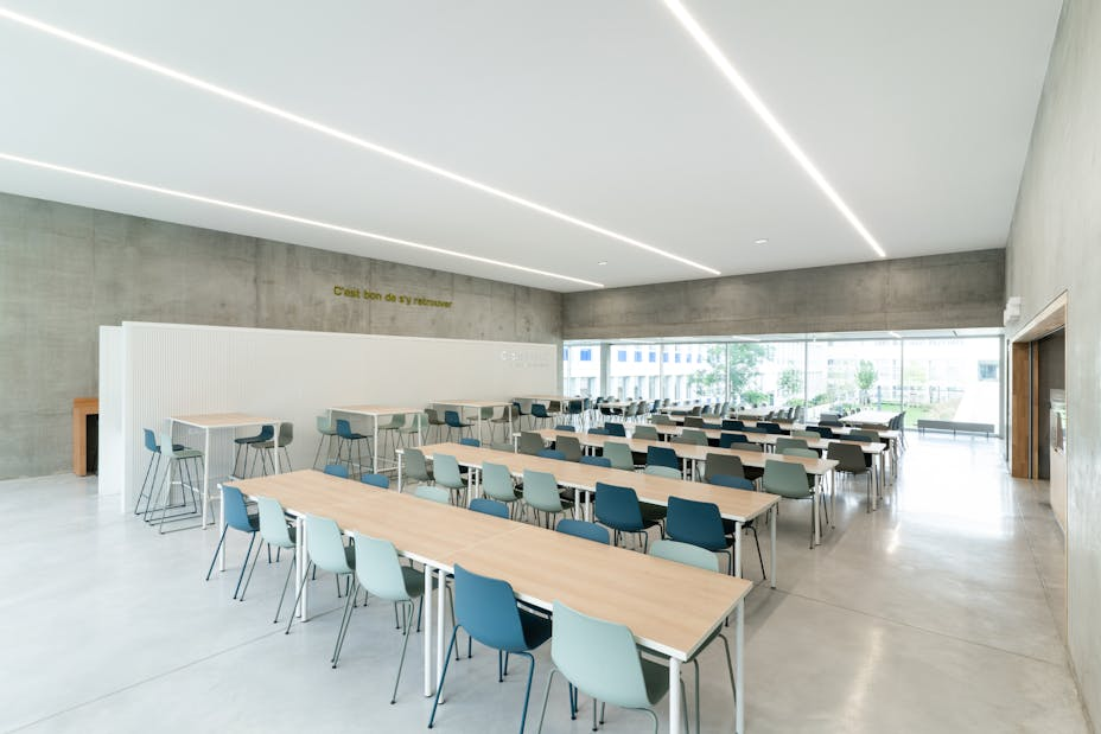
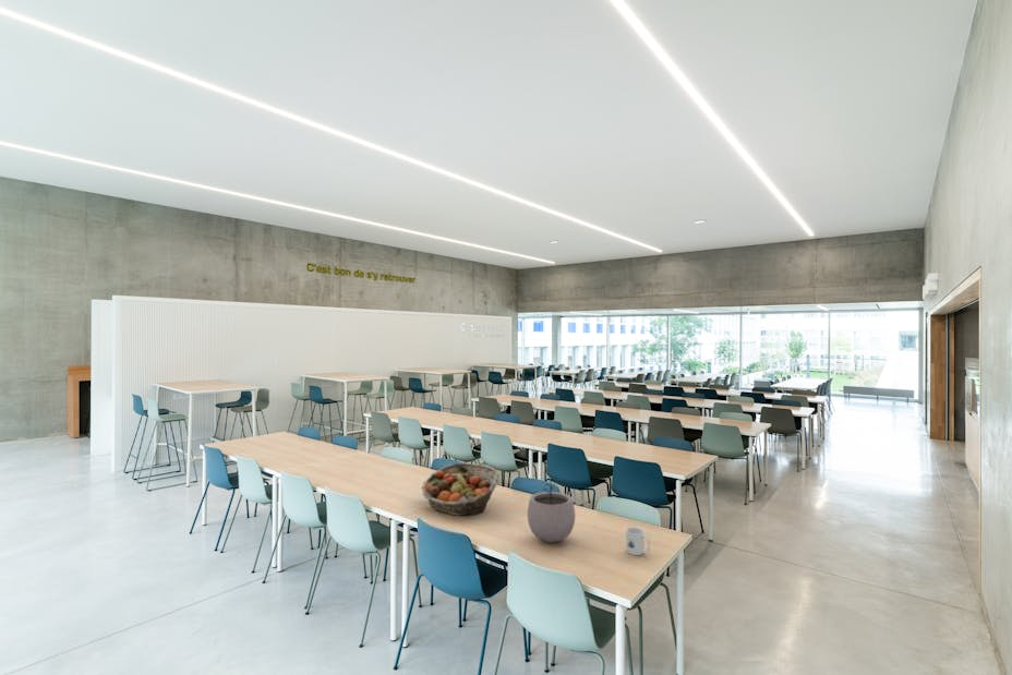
+ plant pot (551, 509)
+ fruit basket (460, 487)
+ mug (638, 542)
